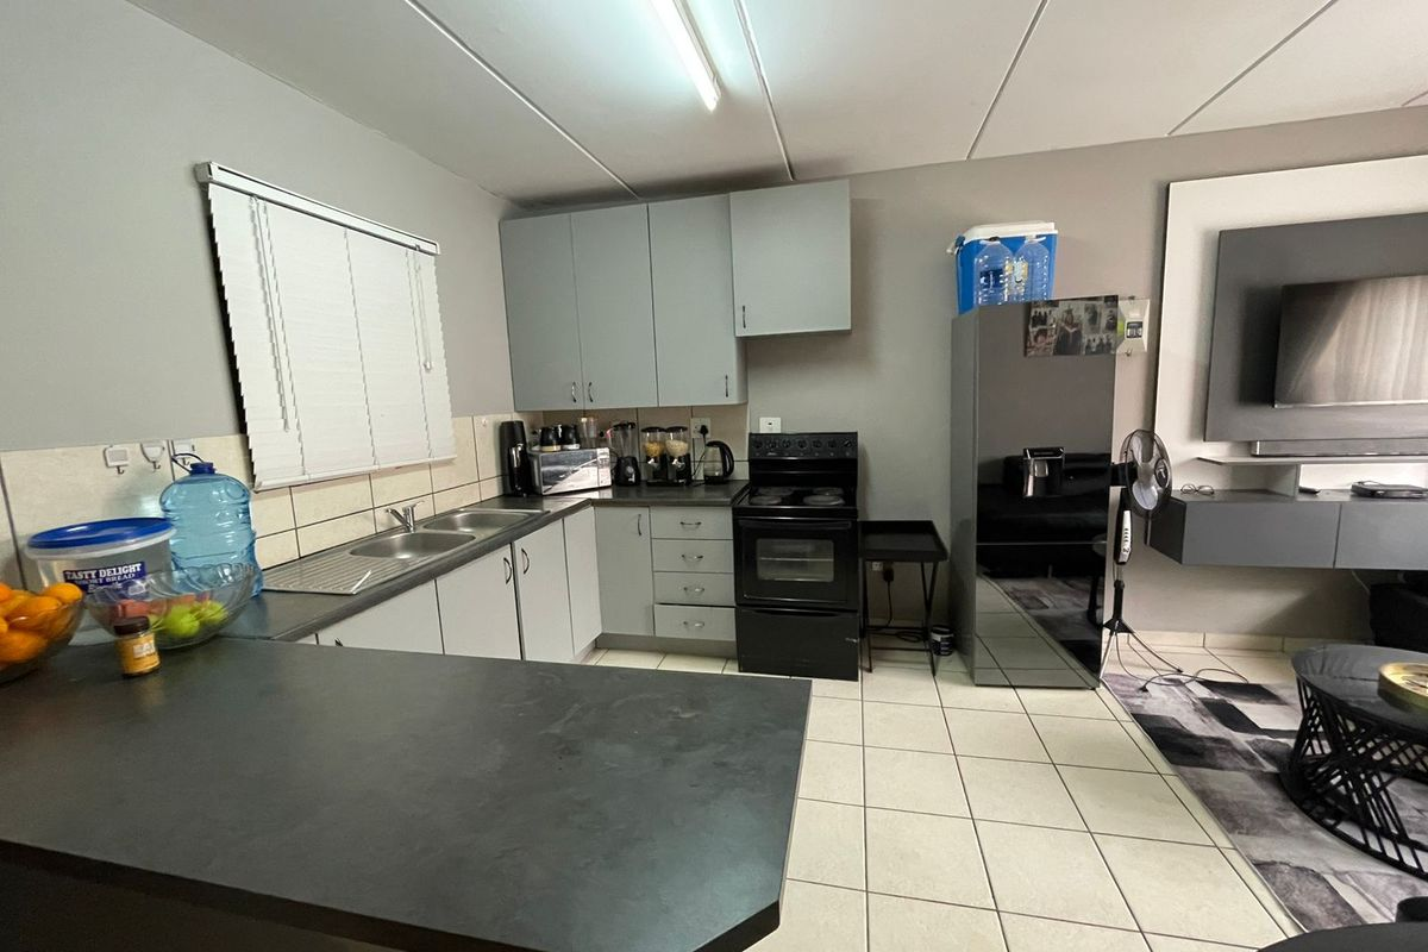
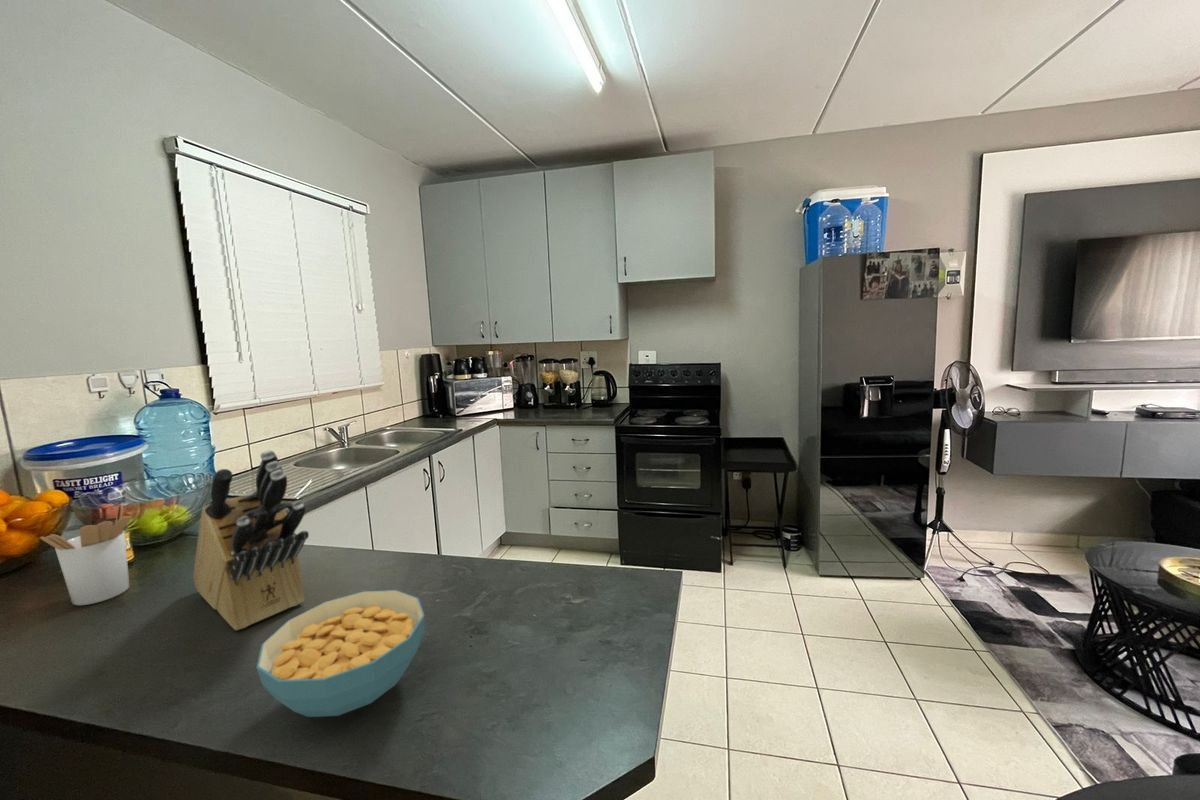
+ utensil holder (100, 555)
+ knife block (243, 527)
+ cereal bowl (350, 661)
